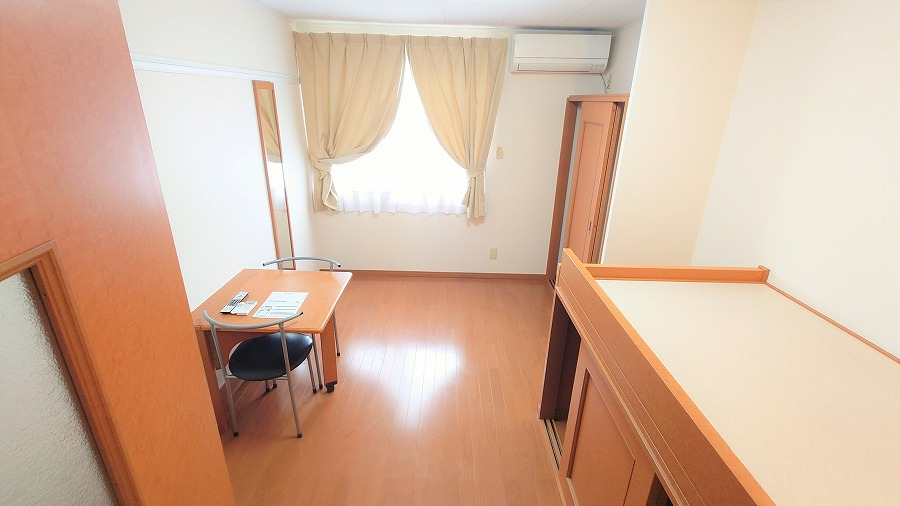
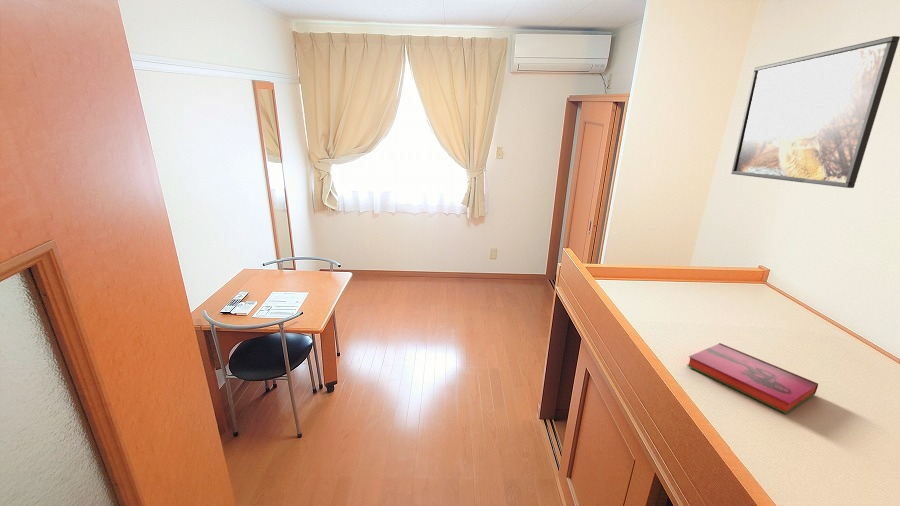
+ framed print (797, 119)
+ hardback book (749, 374)
